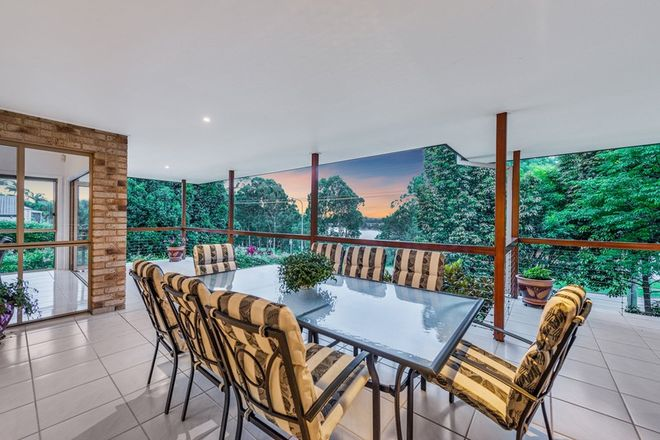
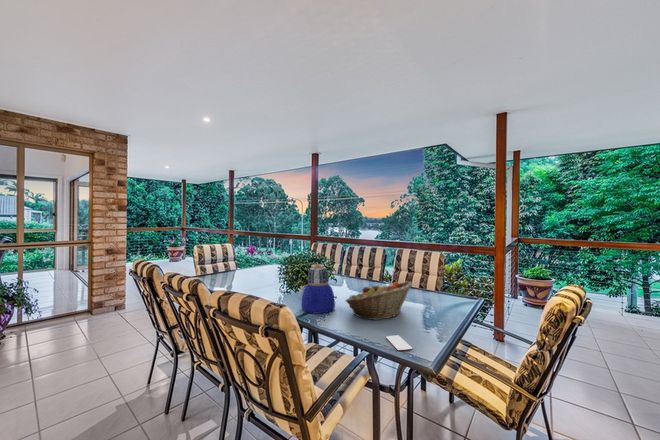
+ smartphone (398, 342)
+ fruit basket (379, 297)
+ teapot (317, 285)
